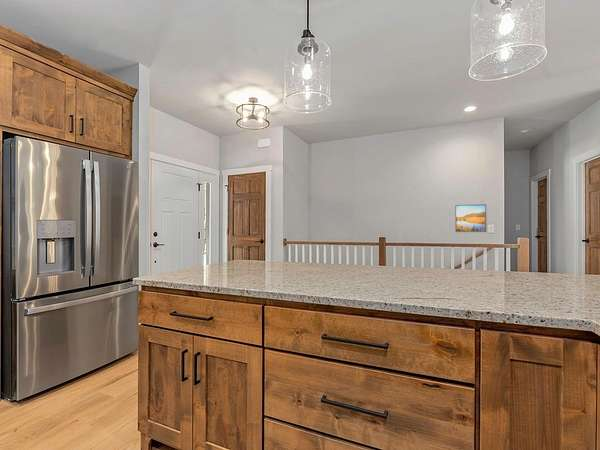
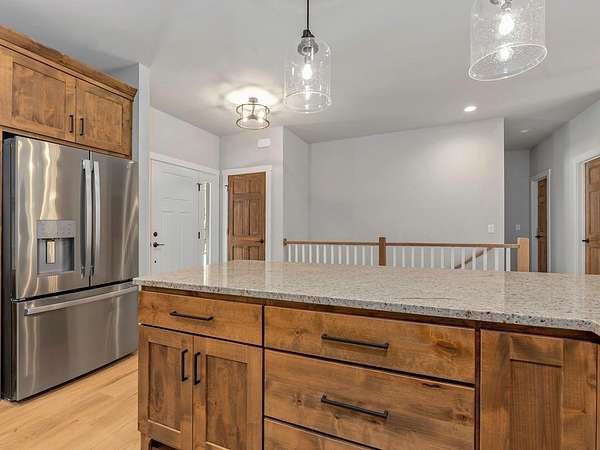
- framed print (470, 218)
